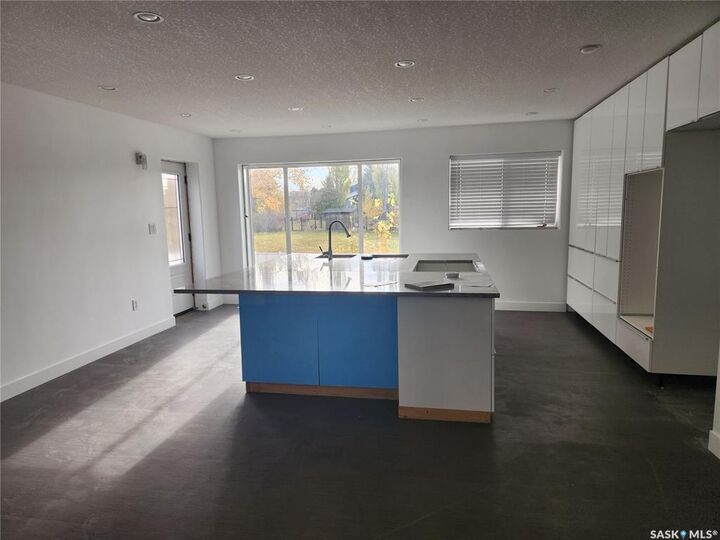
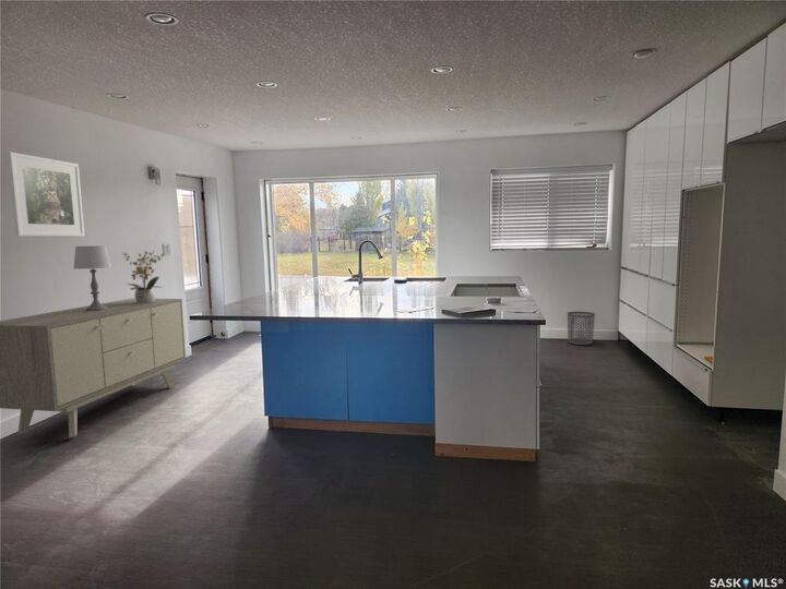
+ sideboard (103, 359)
+ waste bin (580, 327)
+ table lamp (93, 277)
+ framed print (49, 197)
+ potted plant (142, 276)
